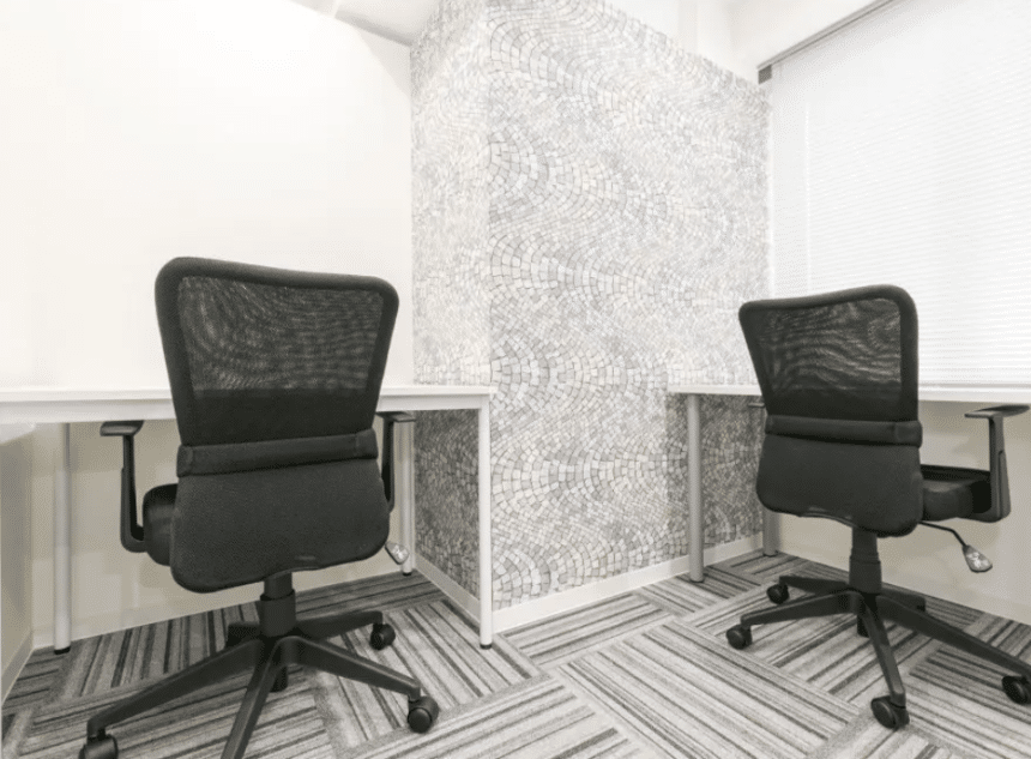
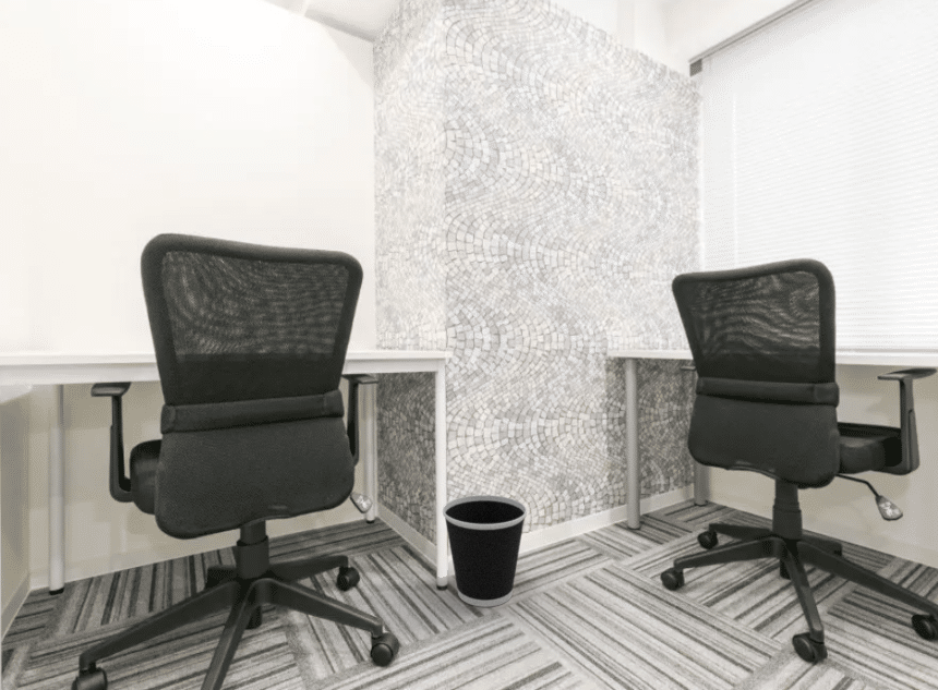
+ wastebasket (484, 549)
